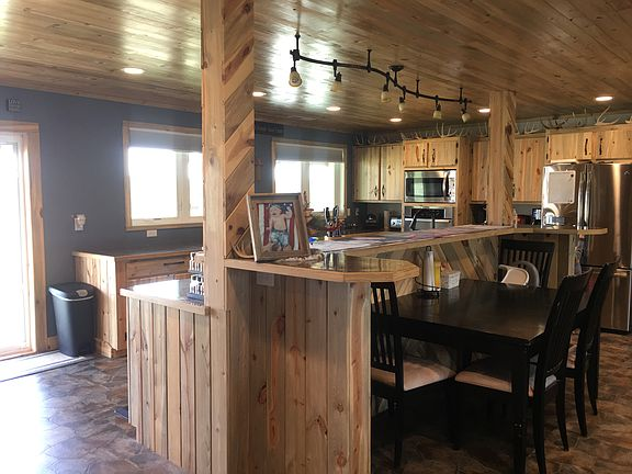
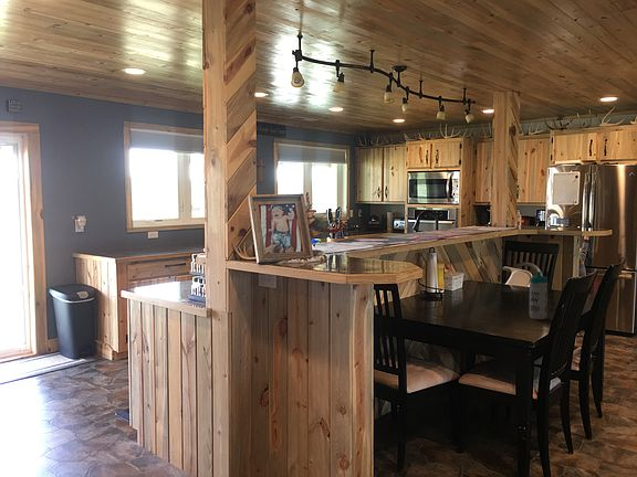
+ water bottle (537, 295)
